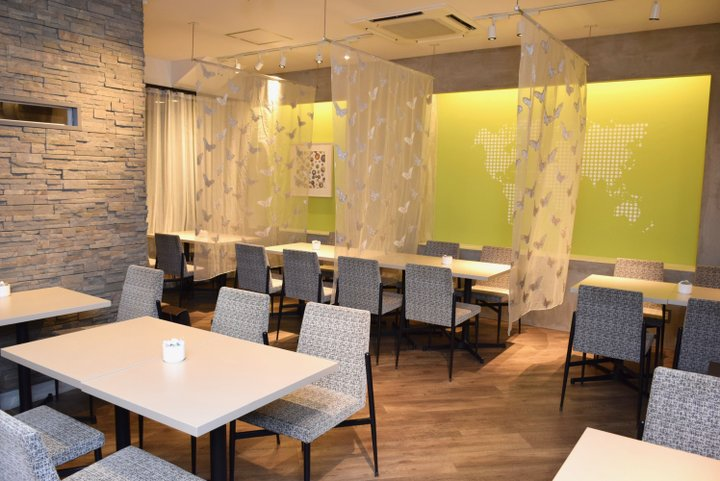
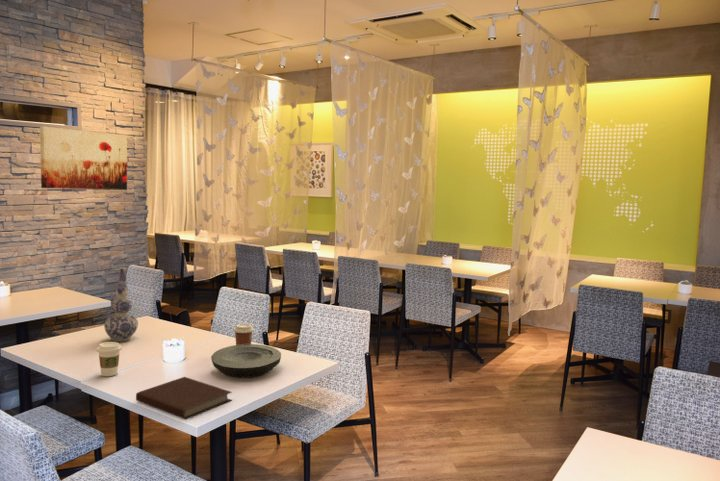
+ coffee cup (243, 338)
+ notebook (184, 396)
+ wall art (86, 160)
+ coffee cup (109, 359)
+ vase (121, 303)
+ plate (246, 362)
